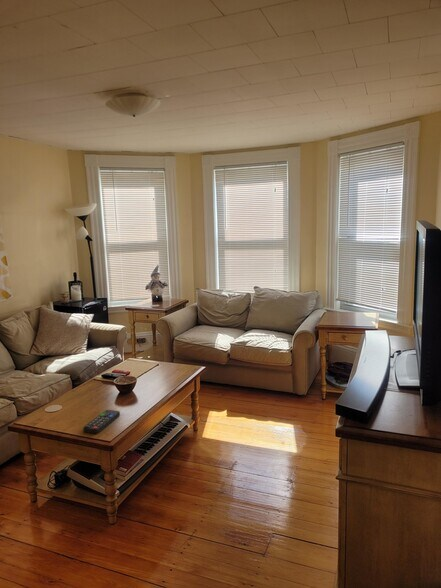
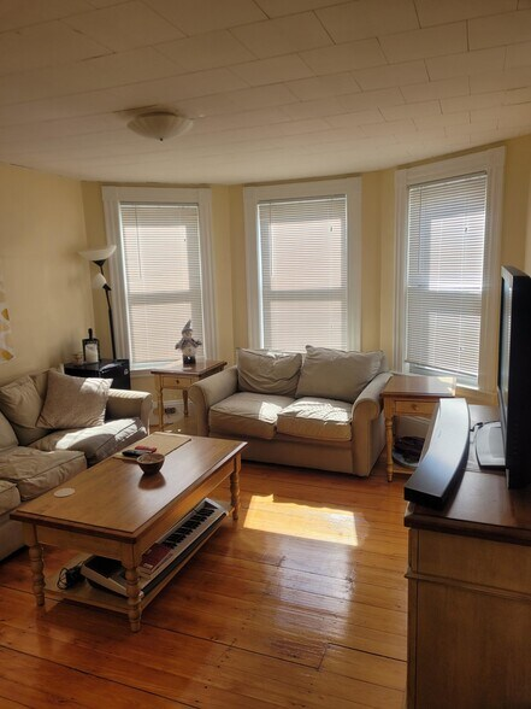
- remote control (102, 420)
